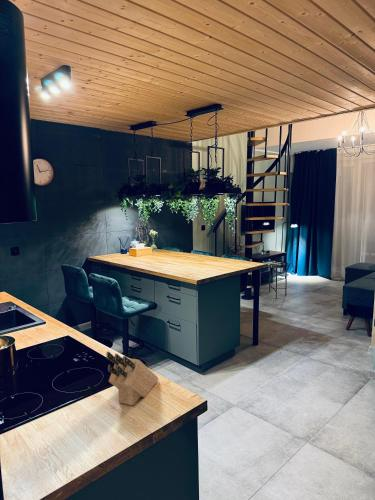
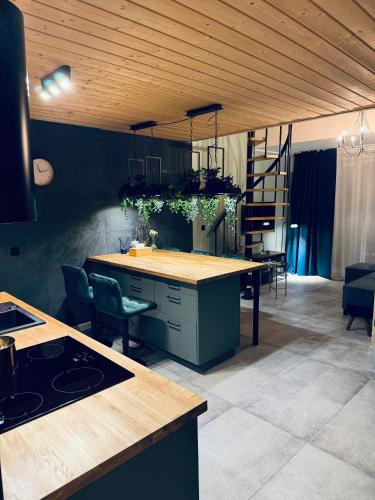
- knife block (132, 368)
